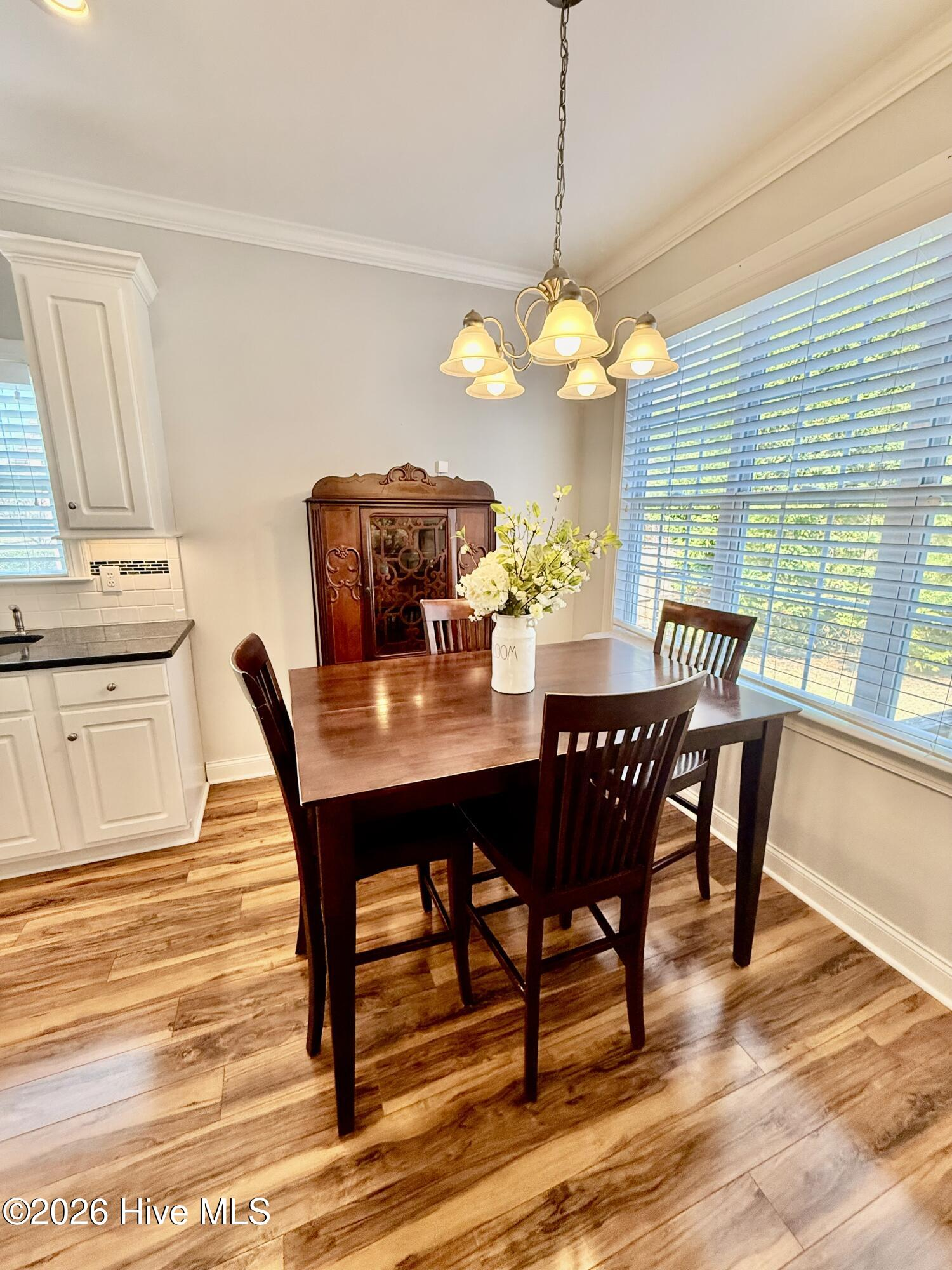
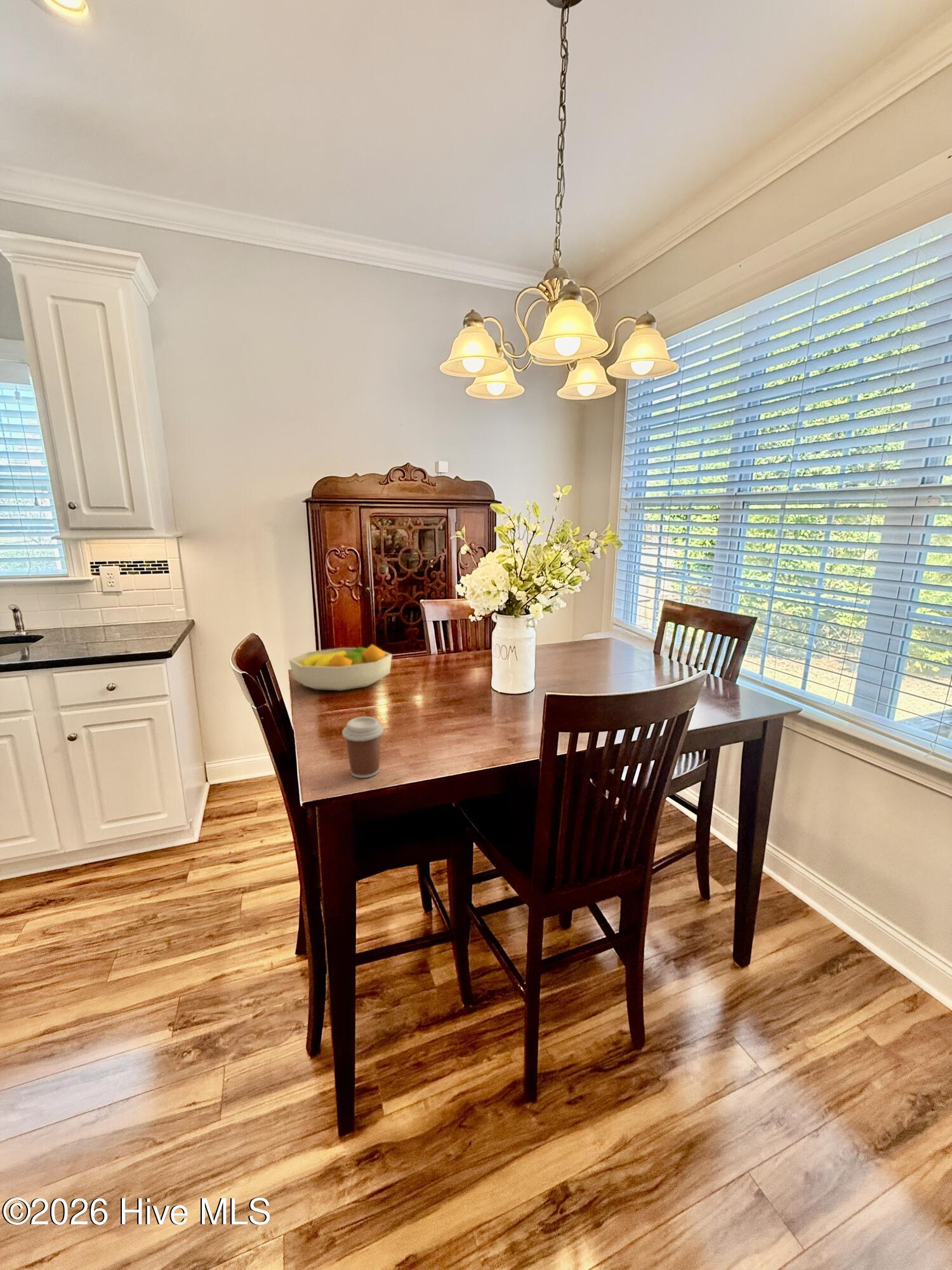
+ fruit bowl (341, 664)
+ coffee cup (364, 747)
